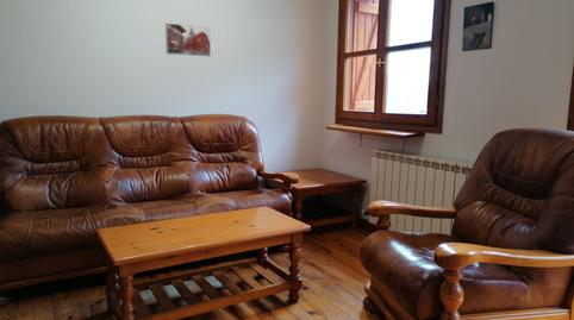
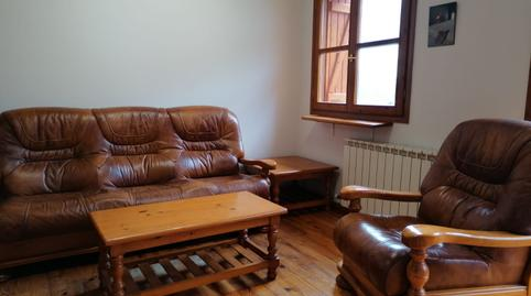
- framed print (188, 39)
